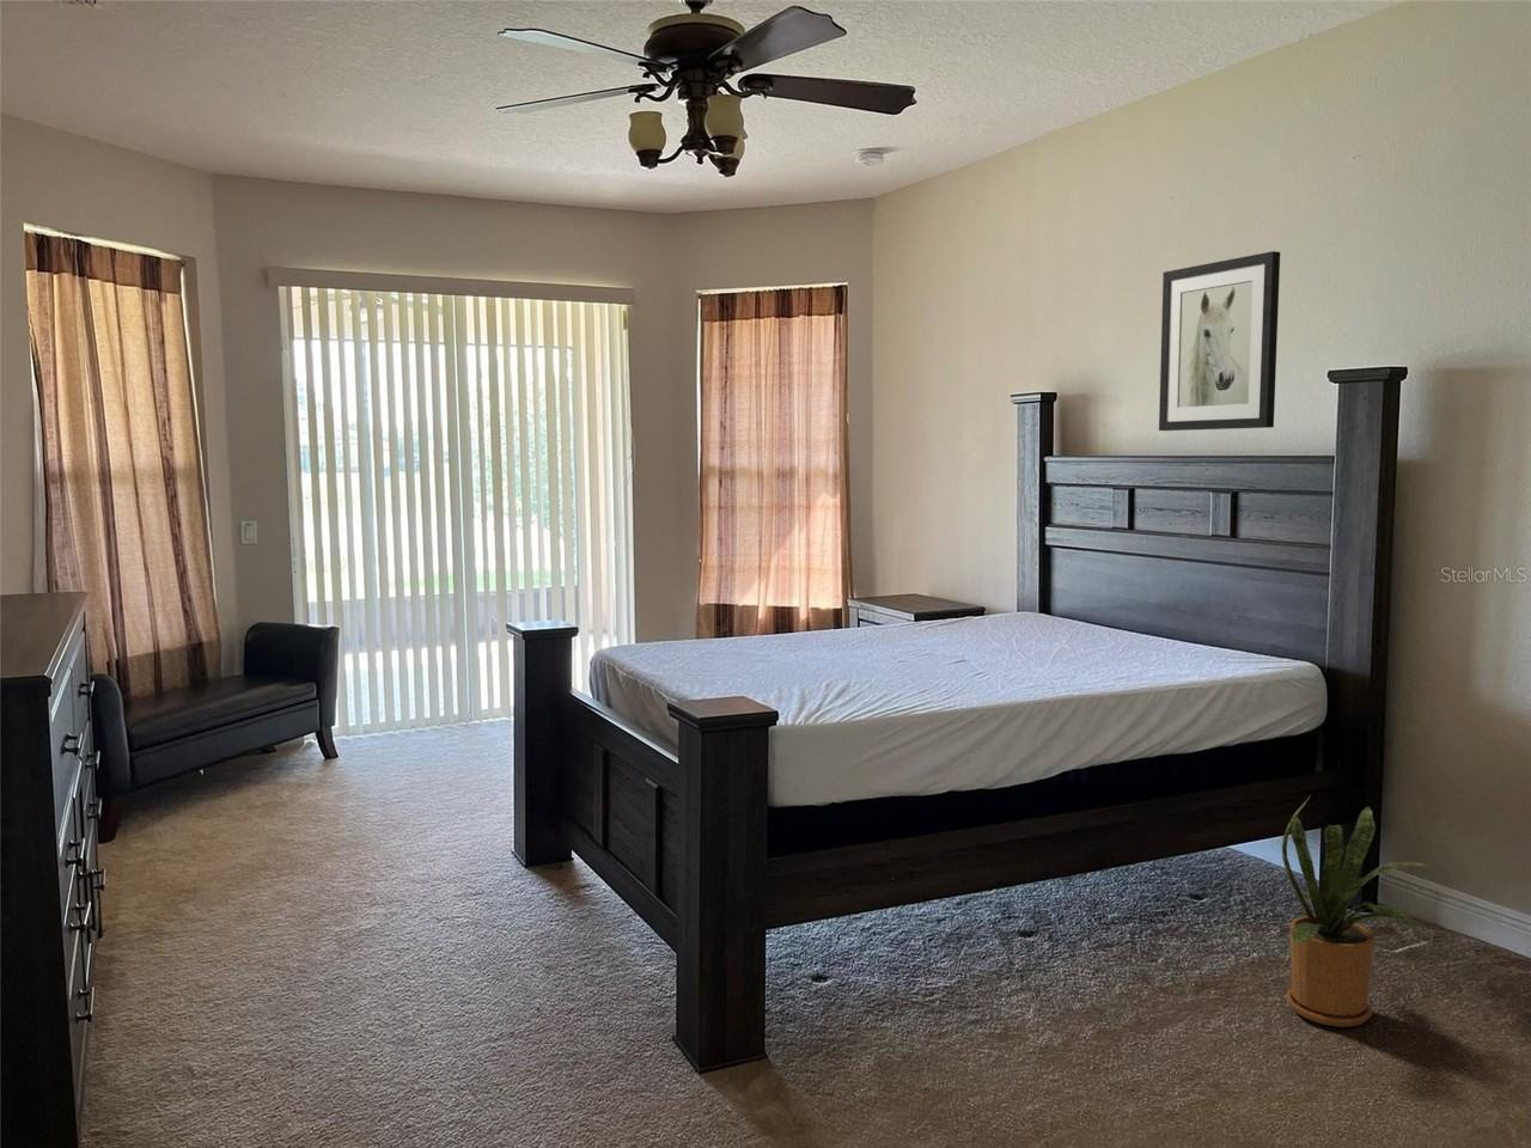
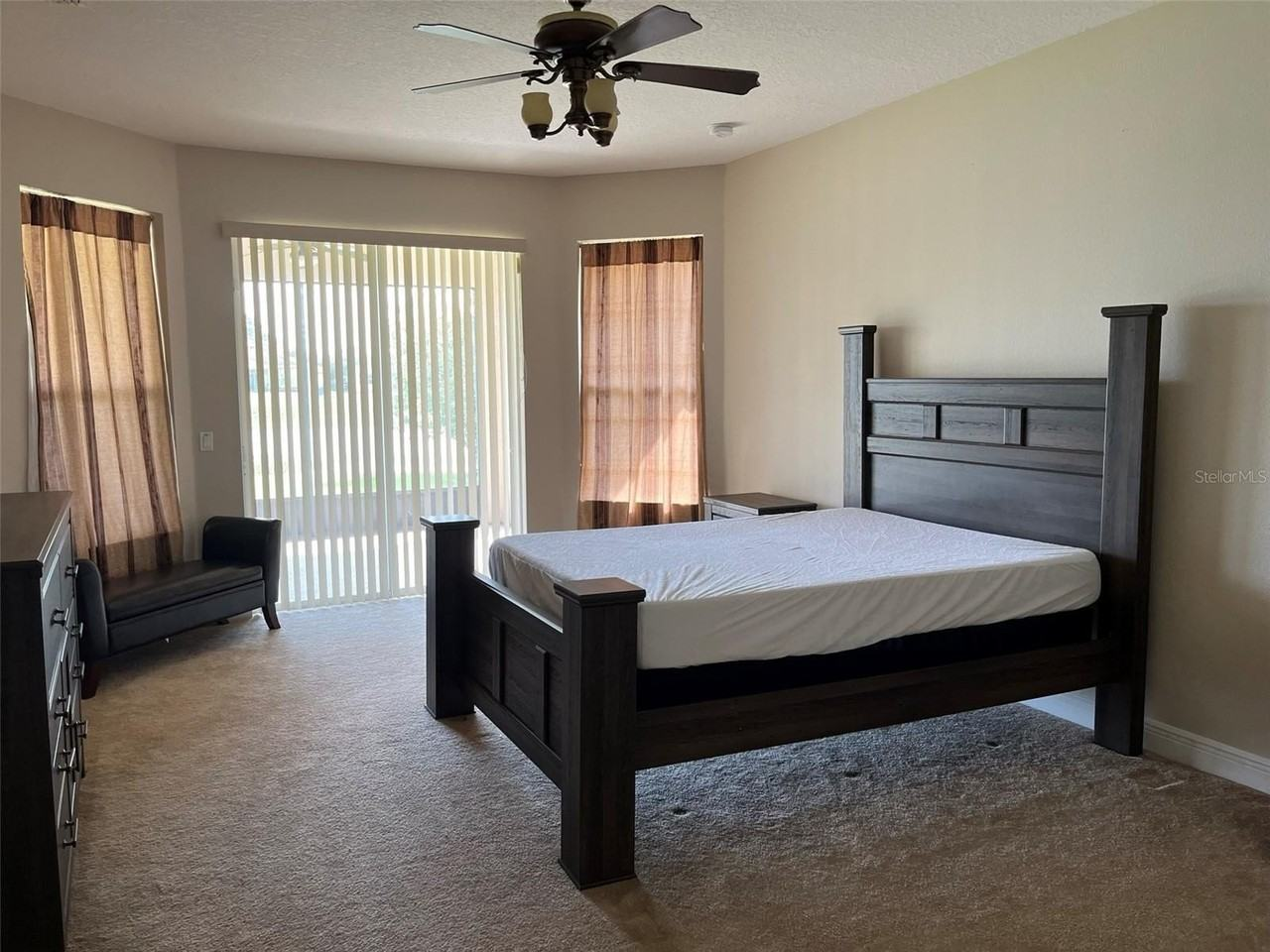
- house plant (1348, 912)
- wall art (1215, 346)
